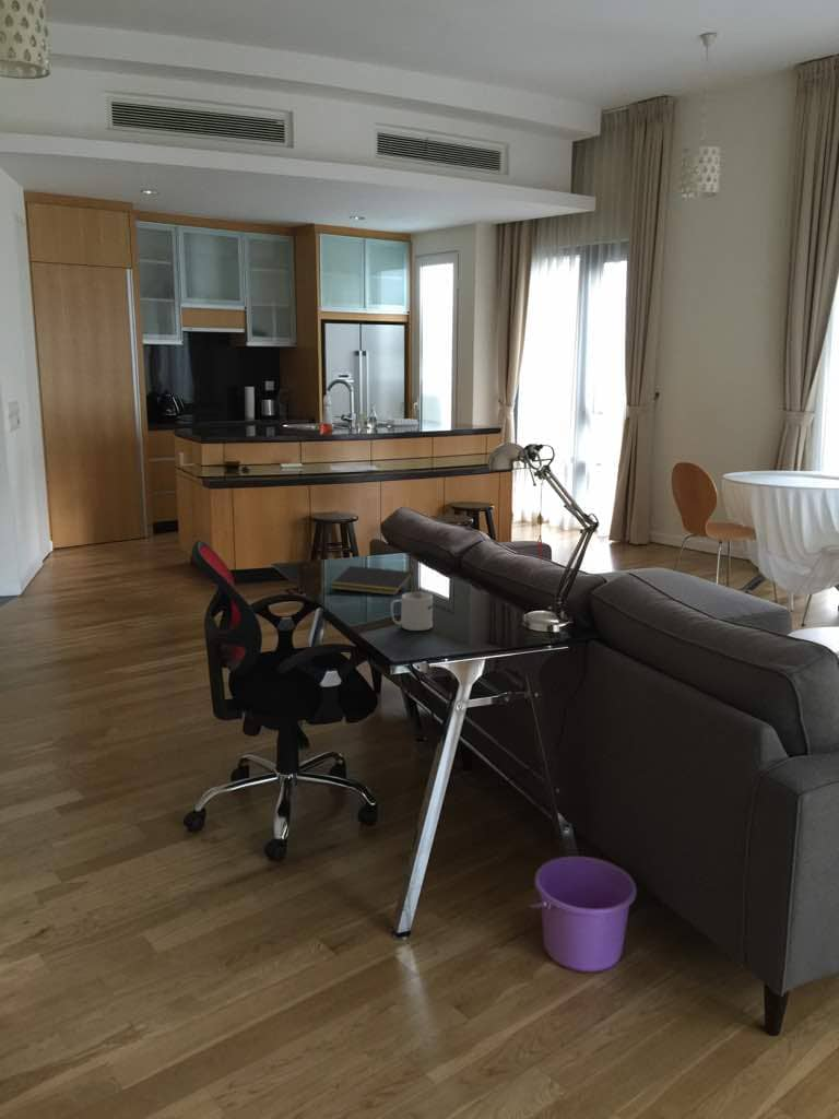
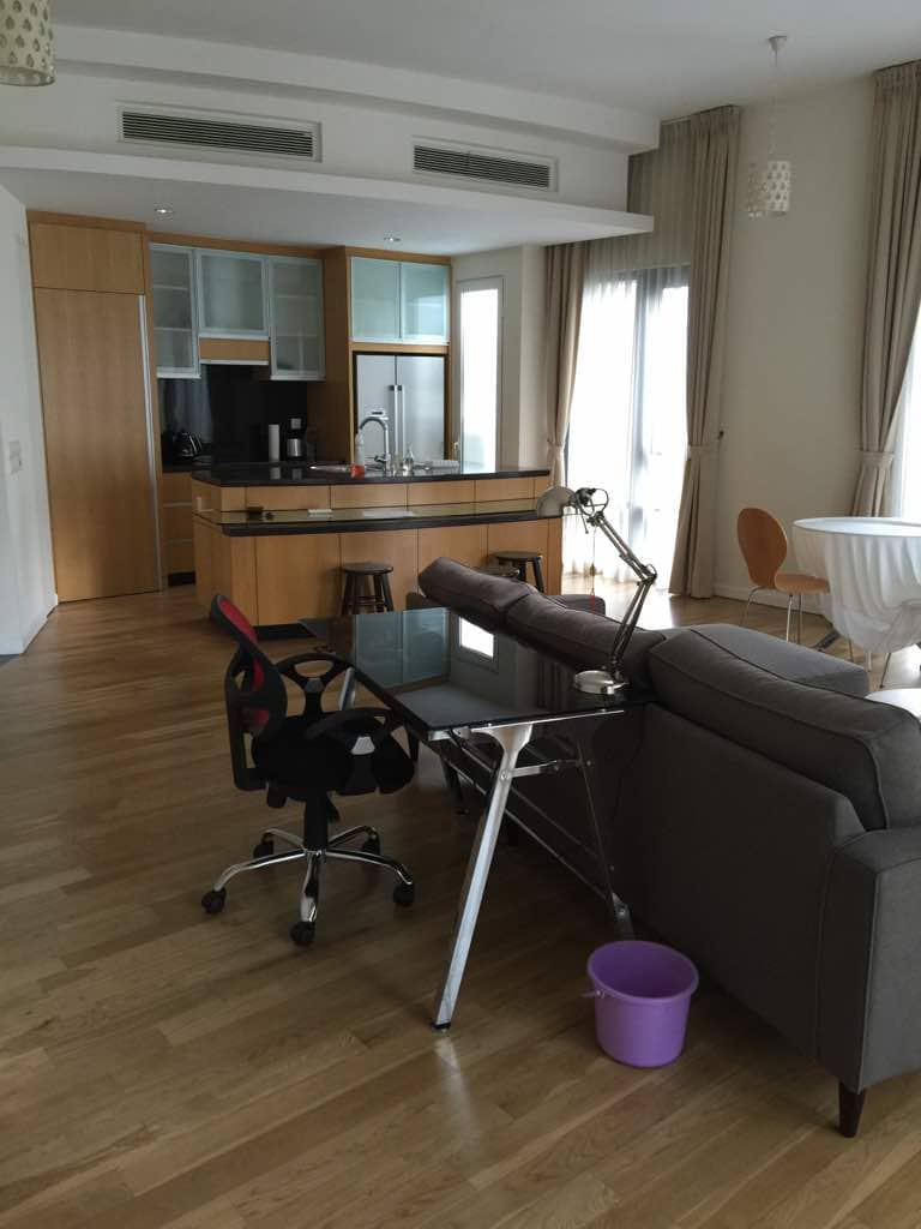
- notepad (371, 579)
- mug (411, 611)
